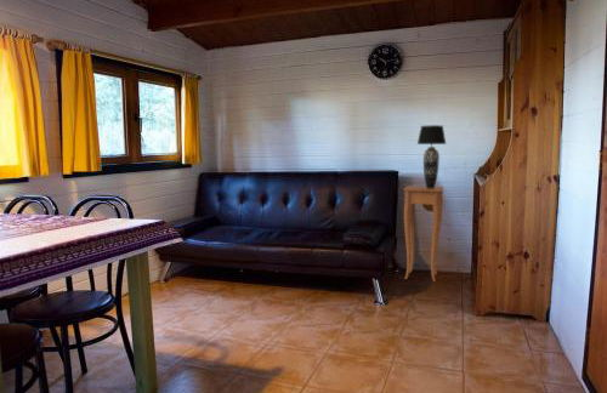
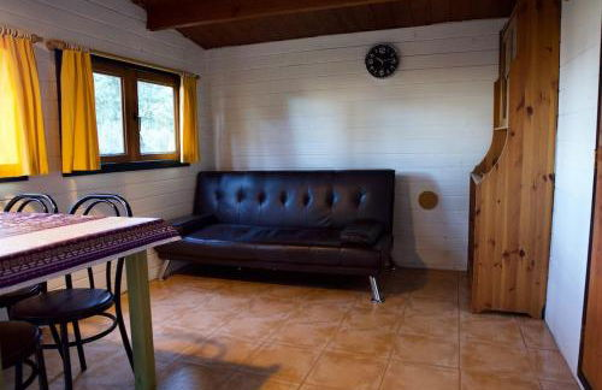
- side table (413, 232)
- table lamp (431, 156)
